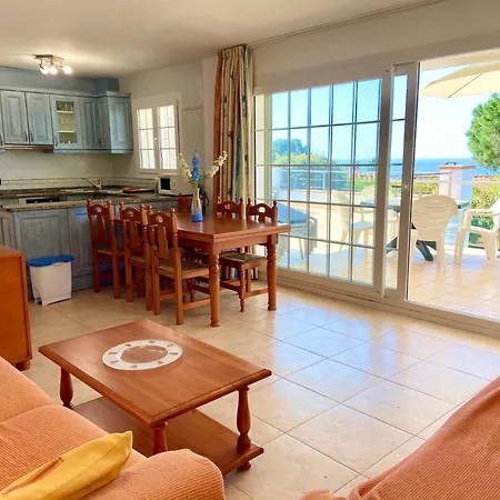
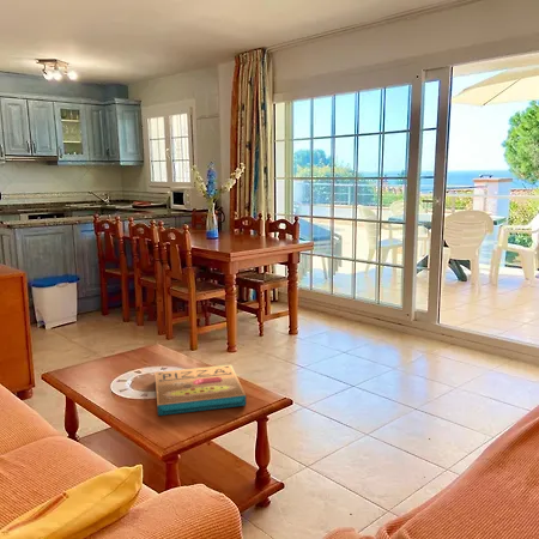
+ pizza box (198, 387)
